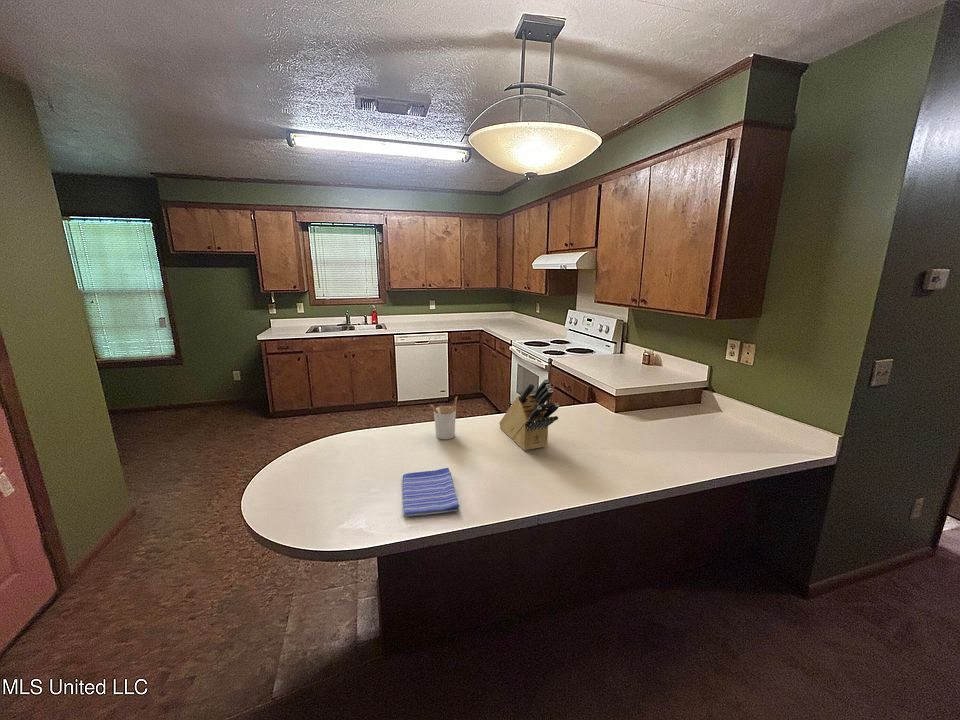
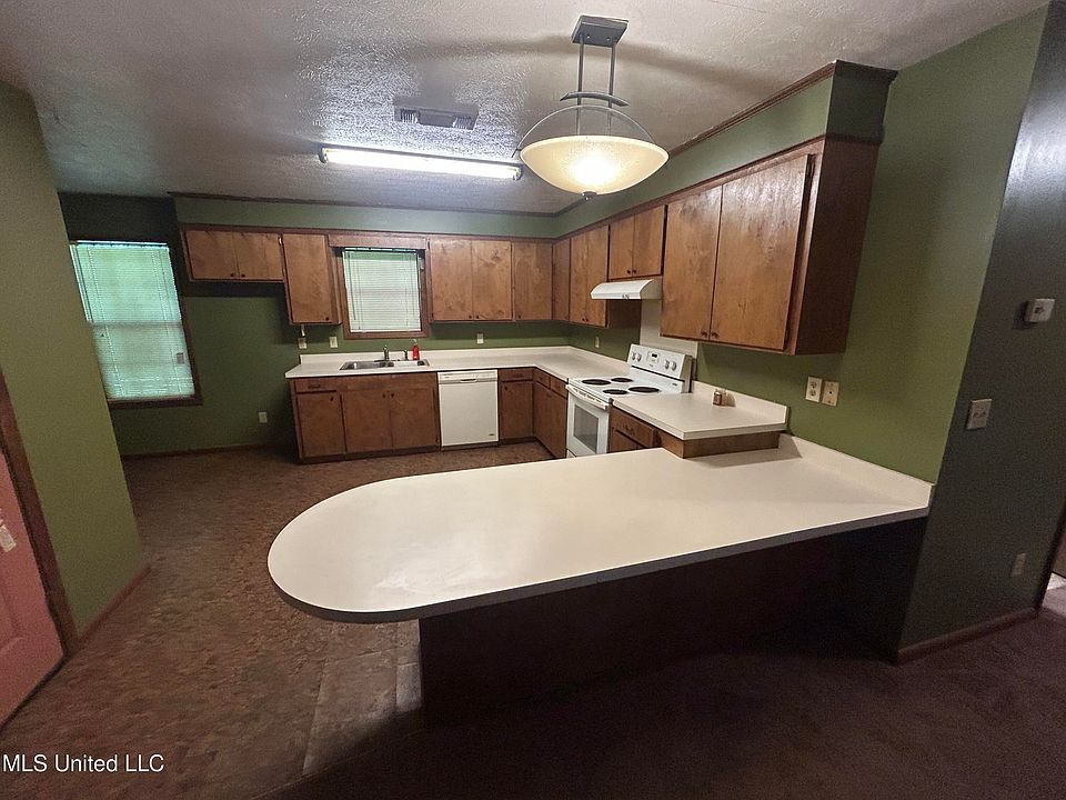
- utensil holder (446, 418)
- dish towel (429, 489)
- knife block (527, 408)
